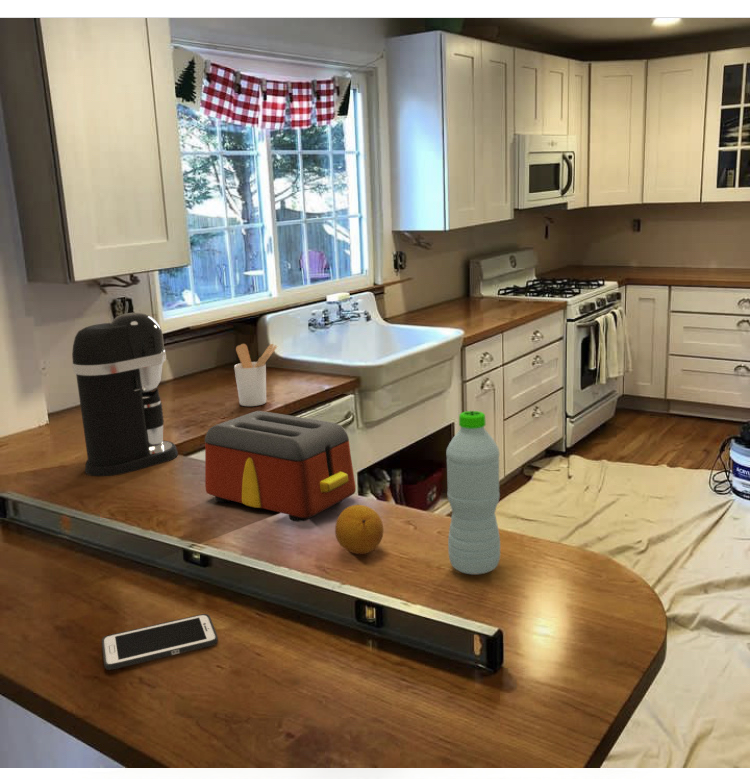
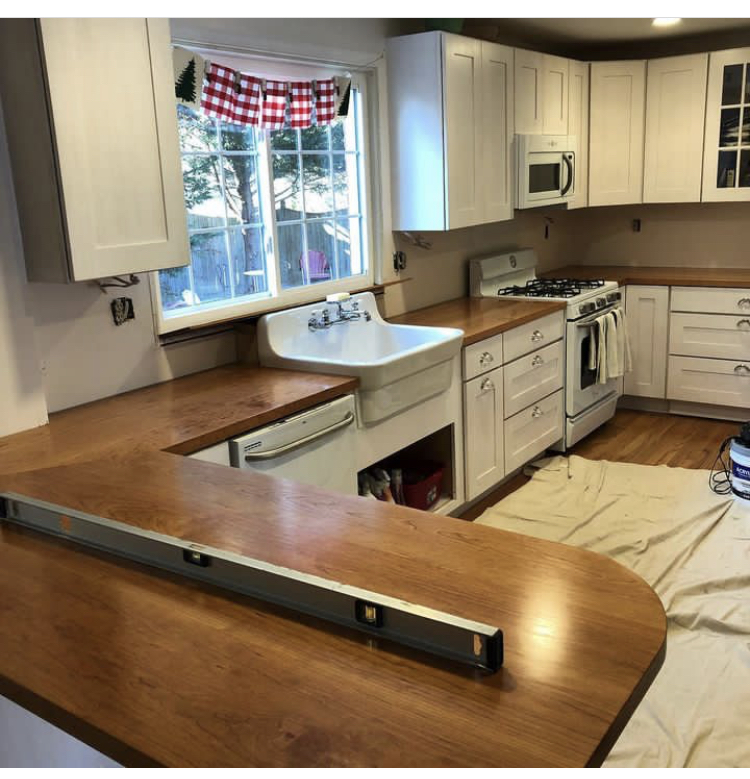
- fruit (359, 529)
- utensil holder (258, 373)
- toaster (280, 463)
- coffee maker (124, 390)
- cell phone (159, 640)
- water bottle (473, 492)
